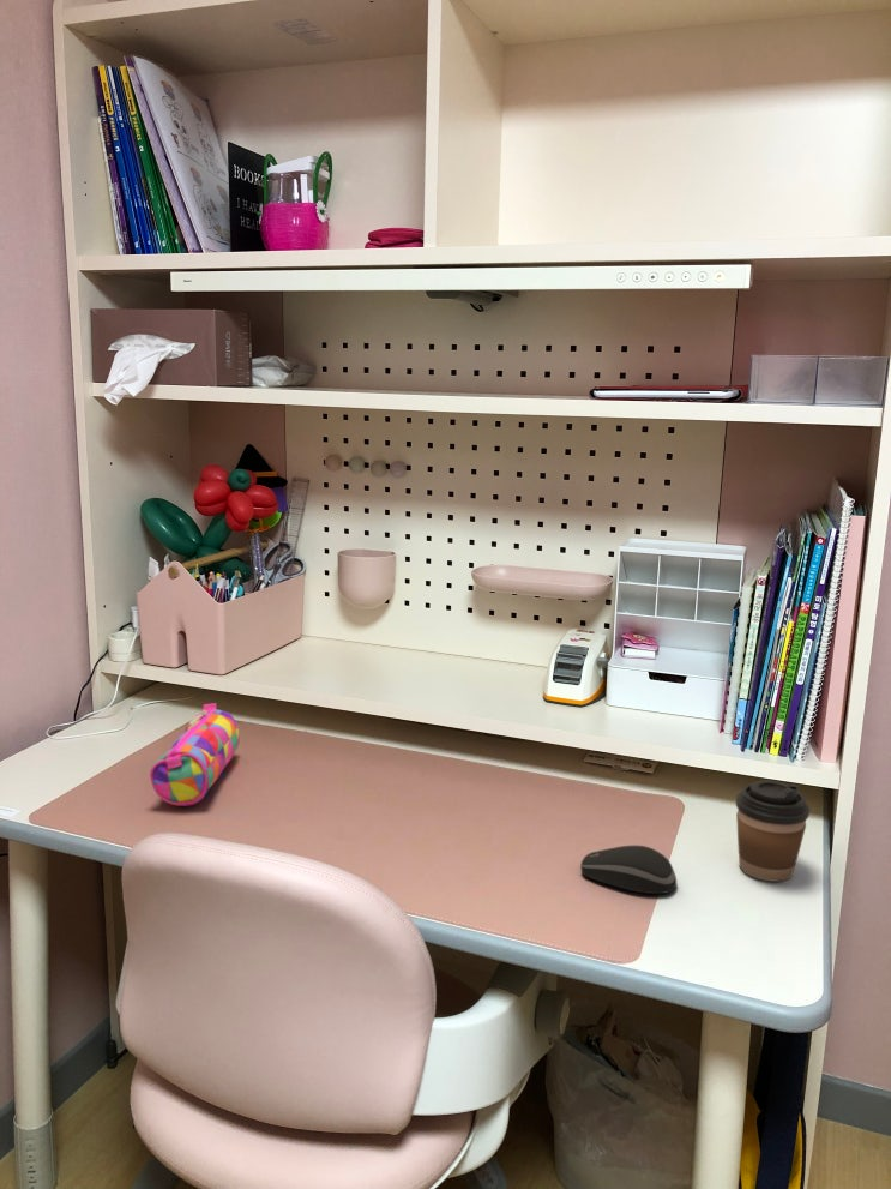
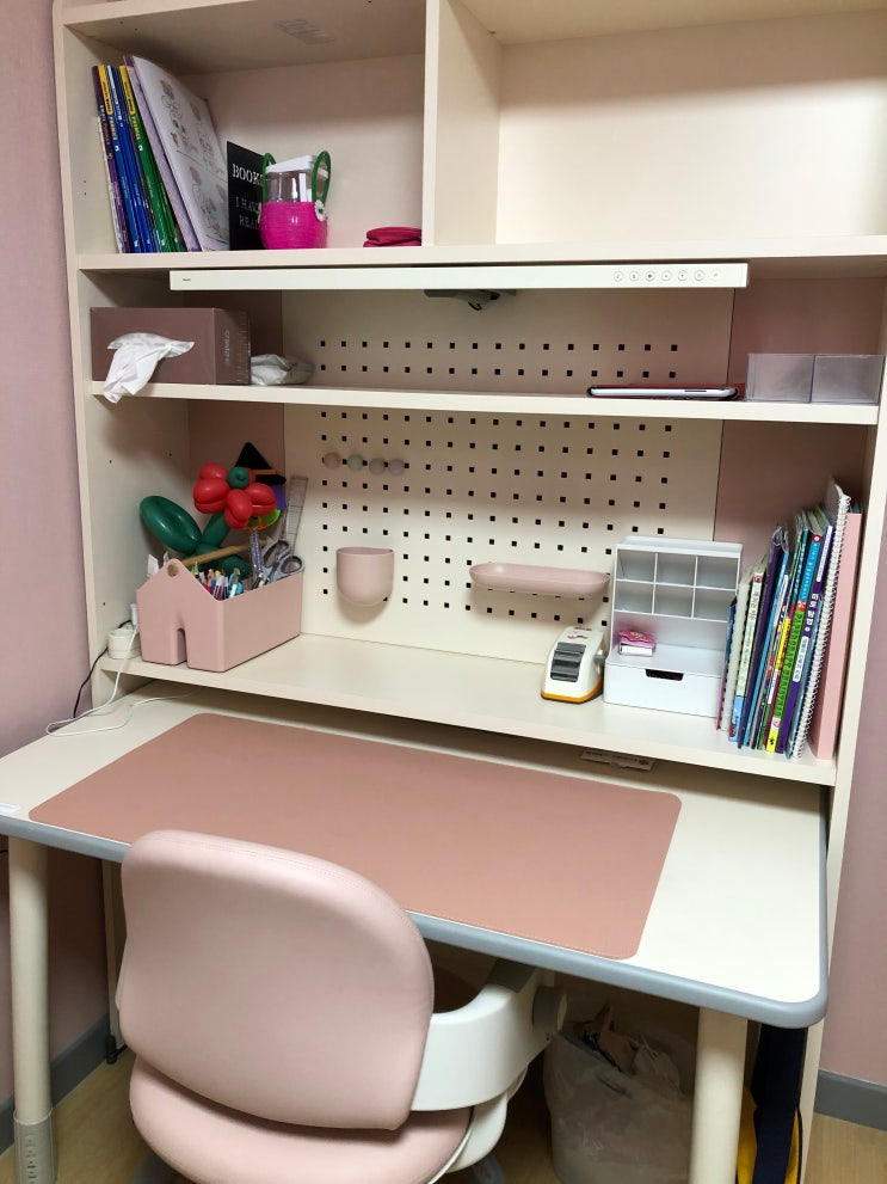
- pencil case (197, 752)
- computer mouse (628, 863)
- coffee cup (770, 825)
